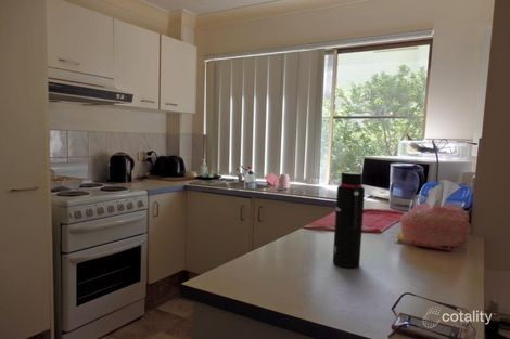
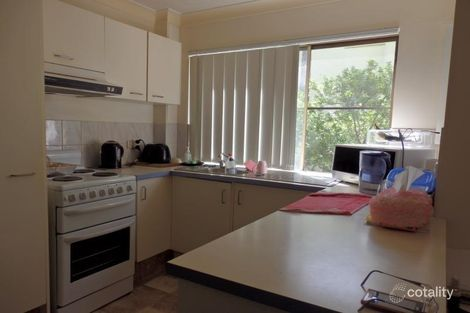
- water bottle (349, 219)
